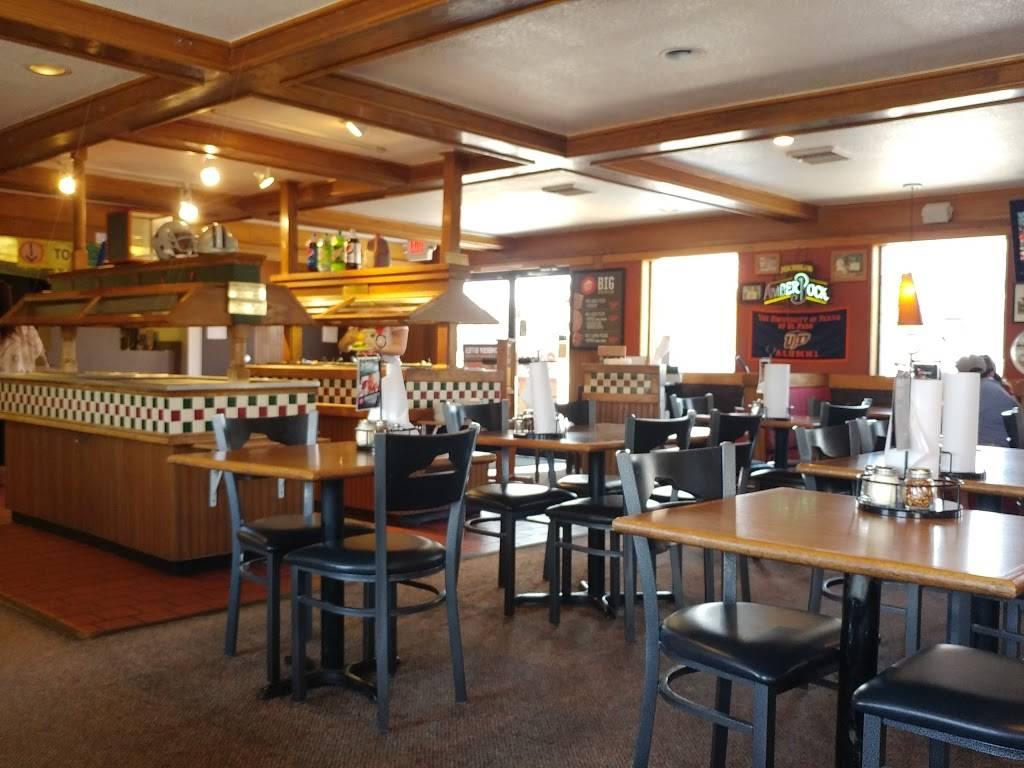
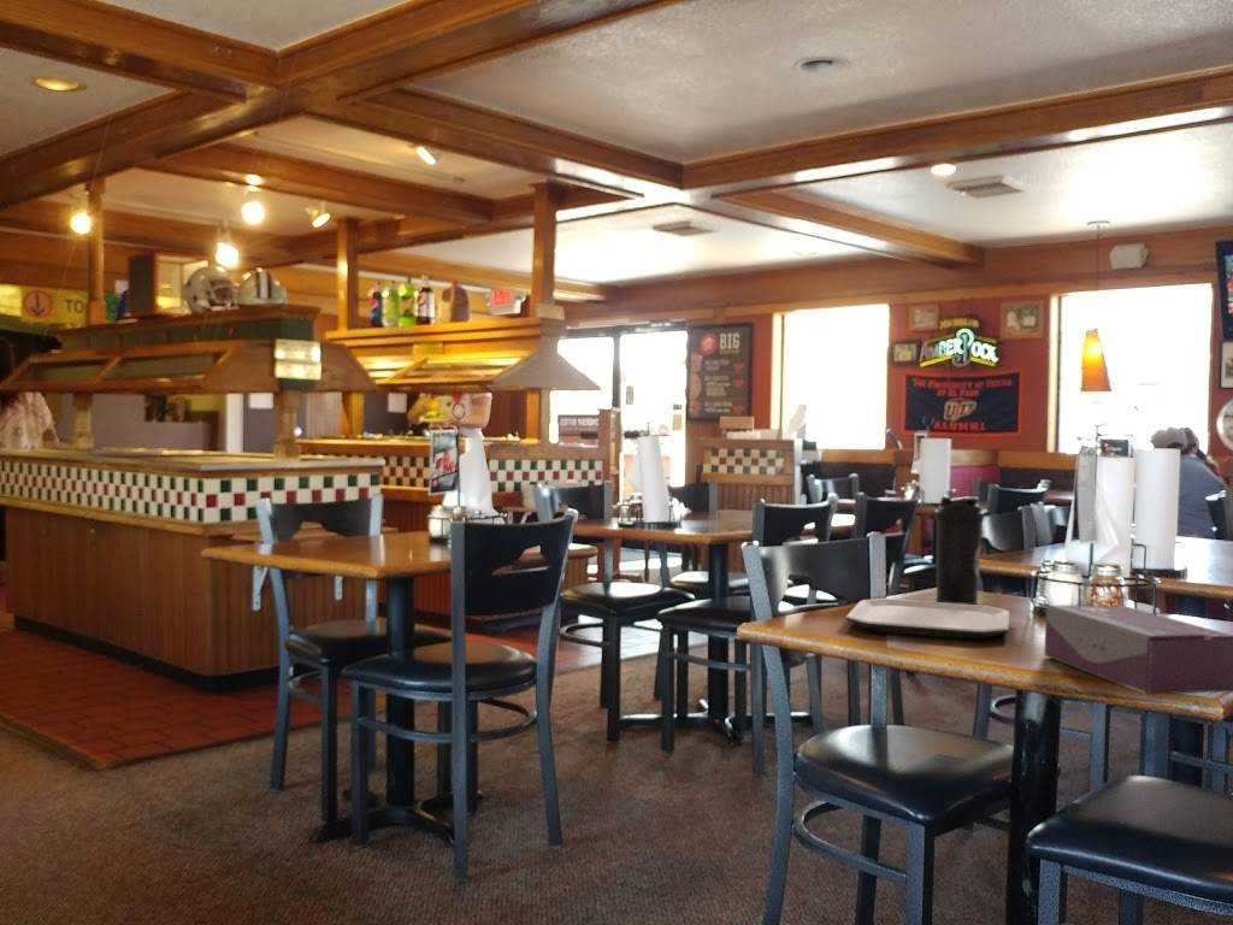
+ water bottle (957, 548)
+ tissue box (1137, 644)
+ plate (928, 618)
